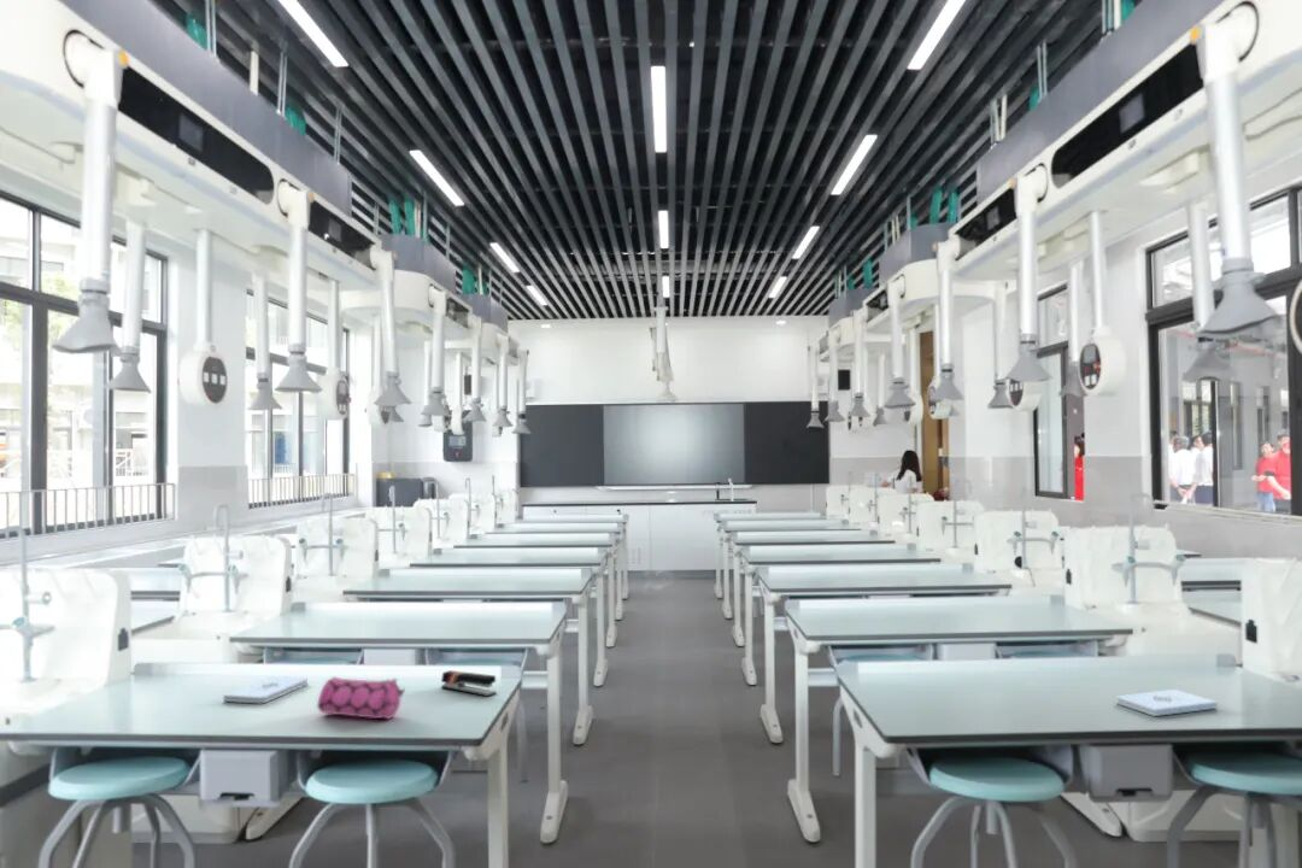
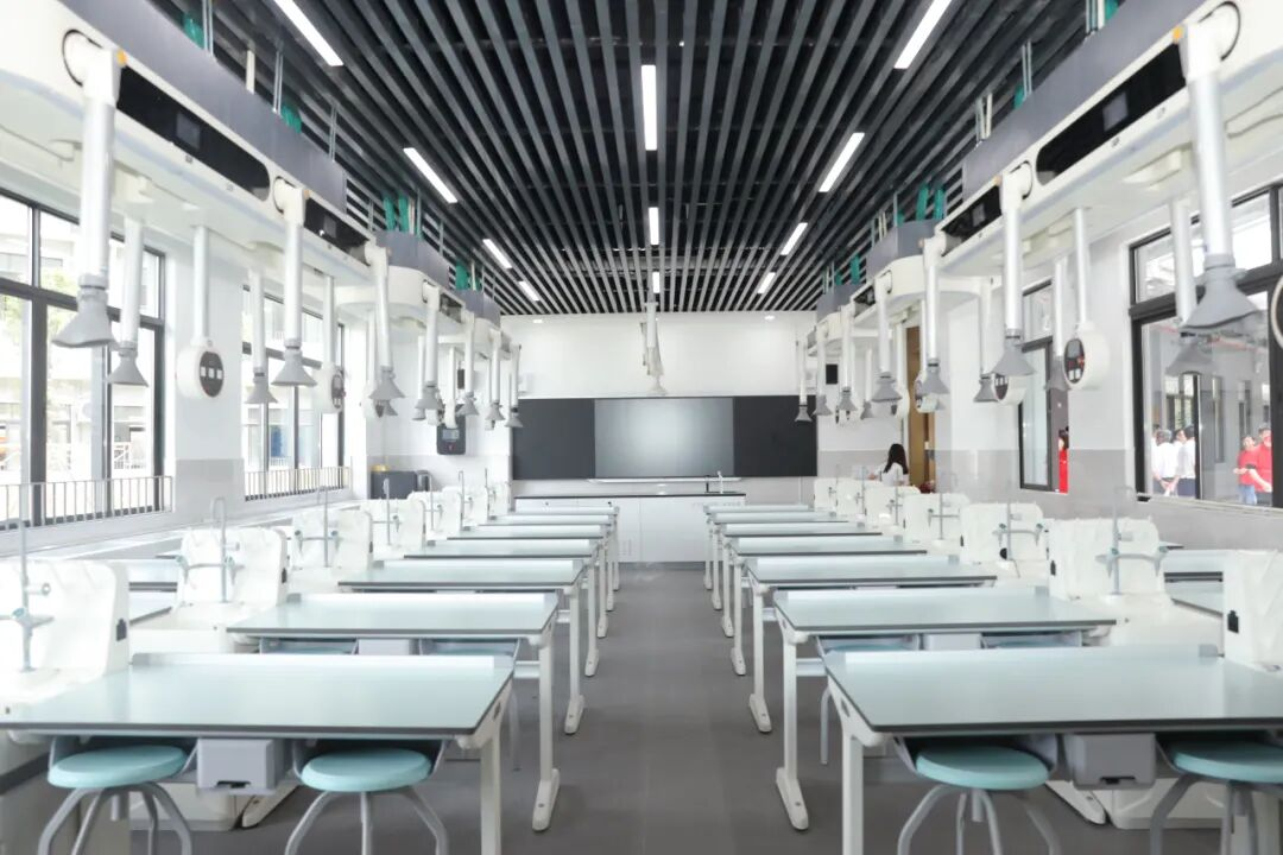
- notepad (1165, 702)
- stapler (468, 681)
- pencil case (359, 696)
- notepad (268, 688)
